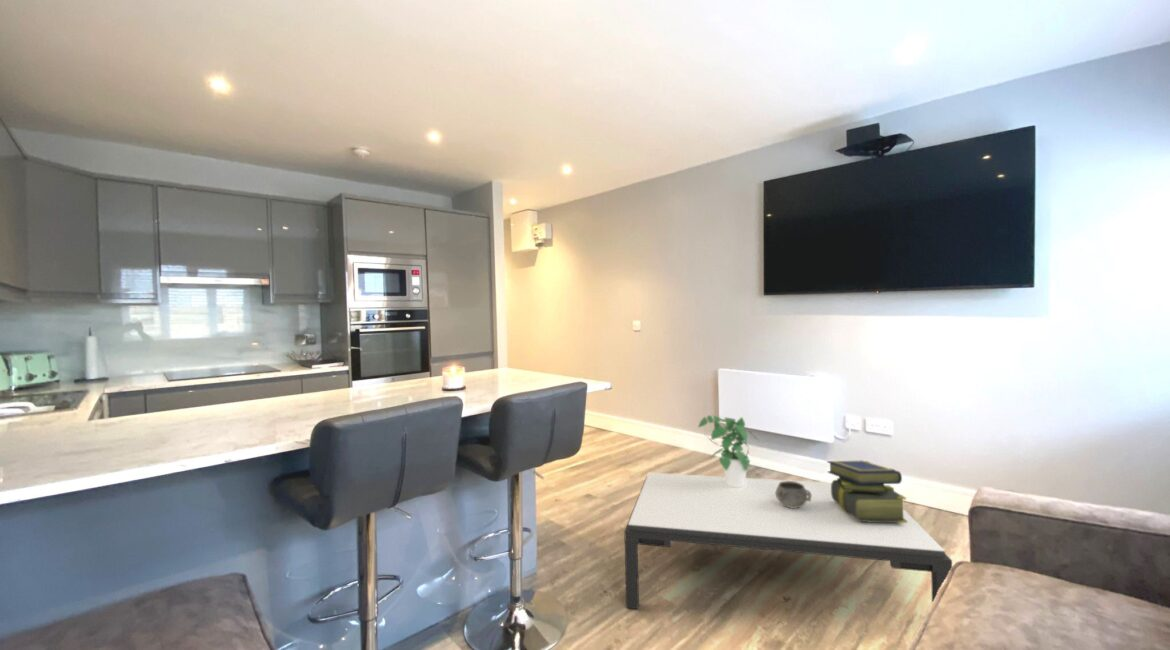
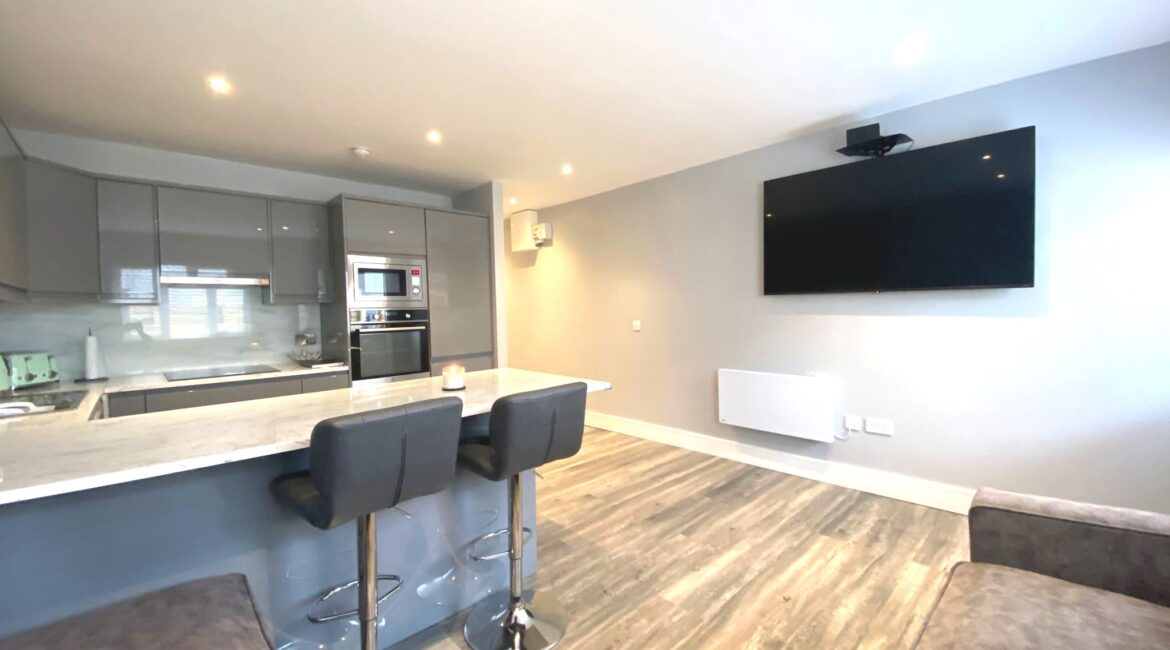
- stack of books (862, 486)
- potted plant (728, 449)
- coffee table (765, 540)
- decorative bowl (791, 495)
